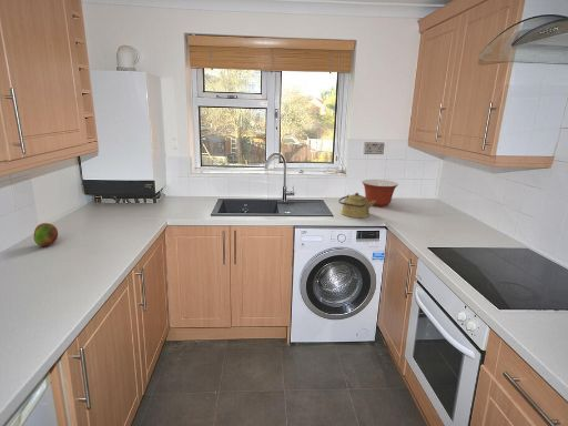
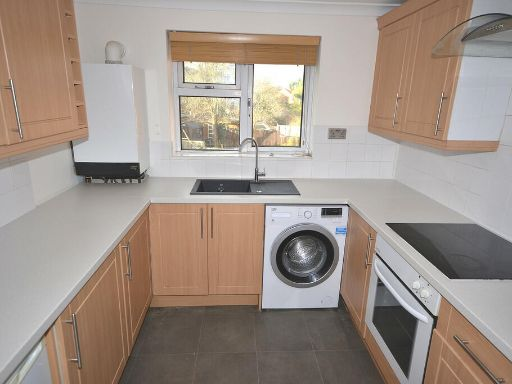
- mixing bowl (378, 193)
- kettle (358, 203)
- fruit (44, 234)
